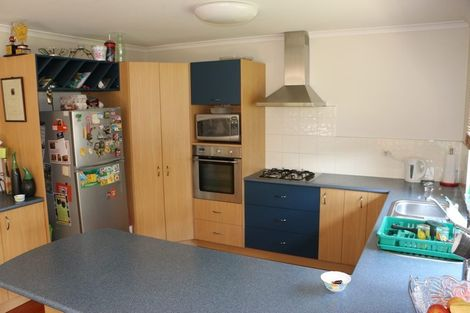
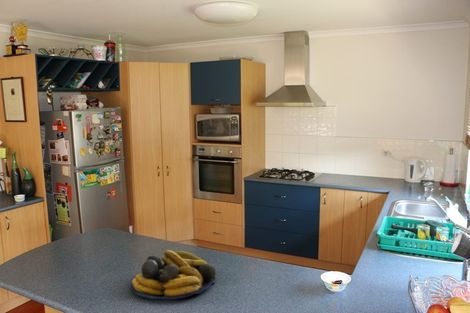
+ fruit bowl (172, 267)
